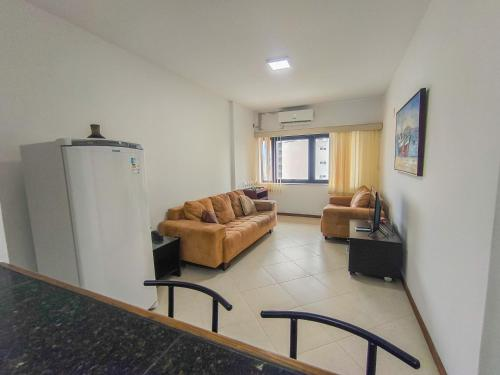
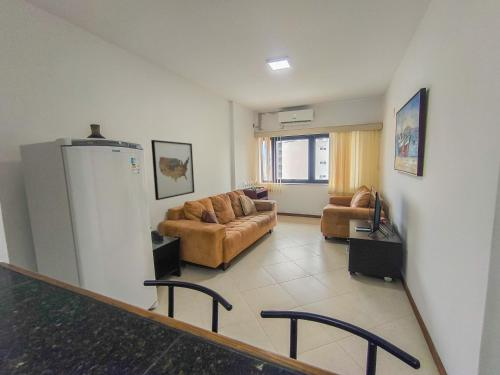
+ wall art (175, 169)
